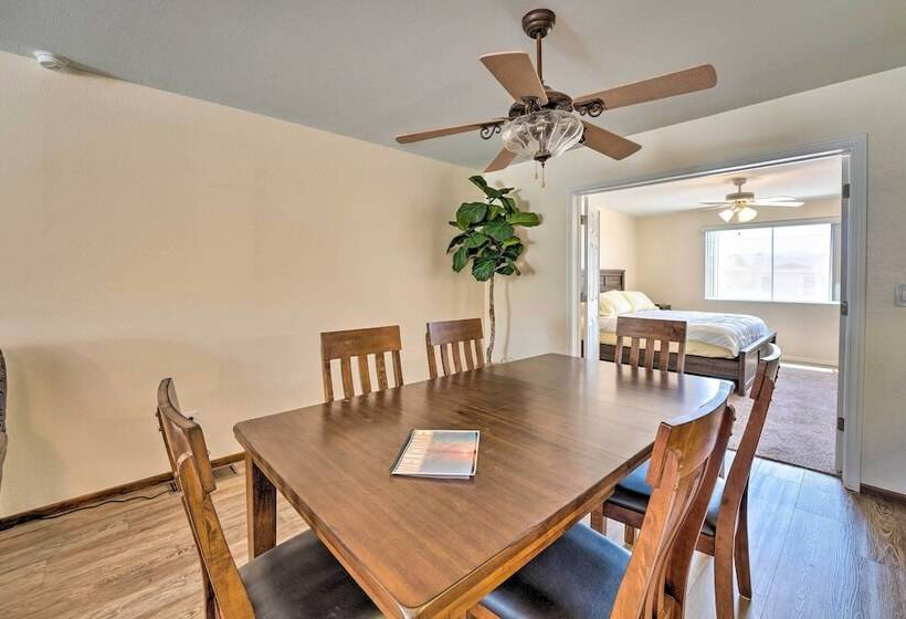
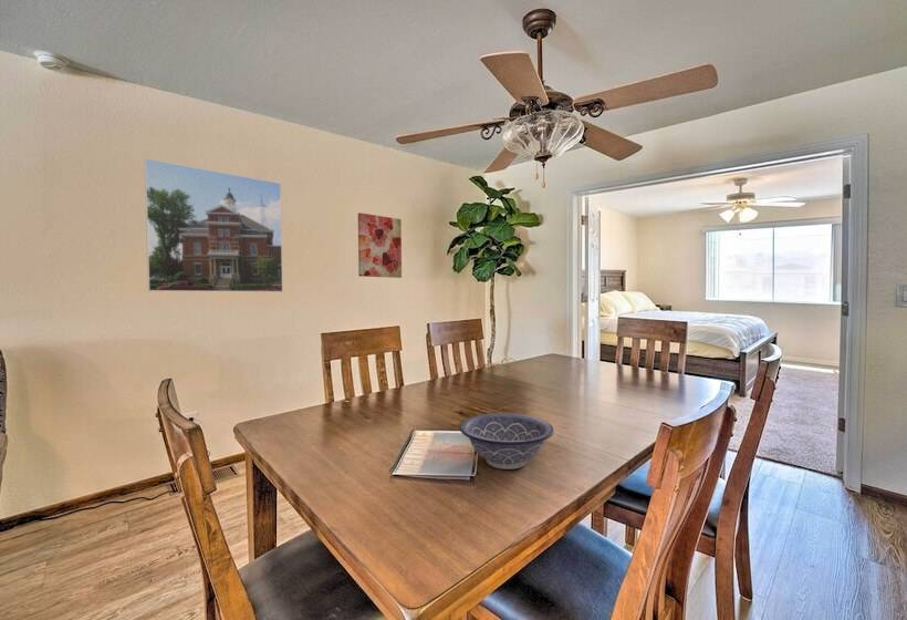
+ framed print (220, 231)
+ decorative bowl (505, 443)
+ wall art (380, 246)
